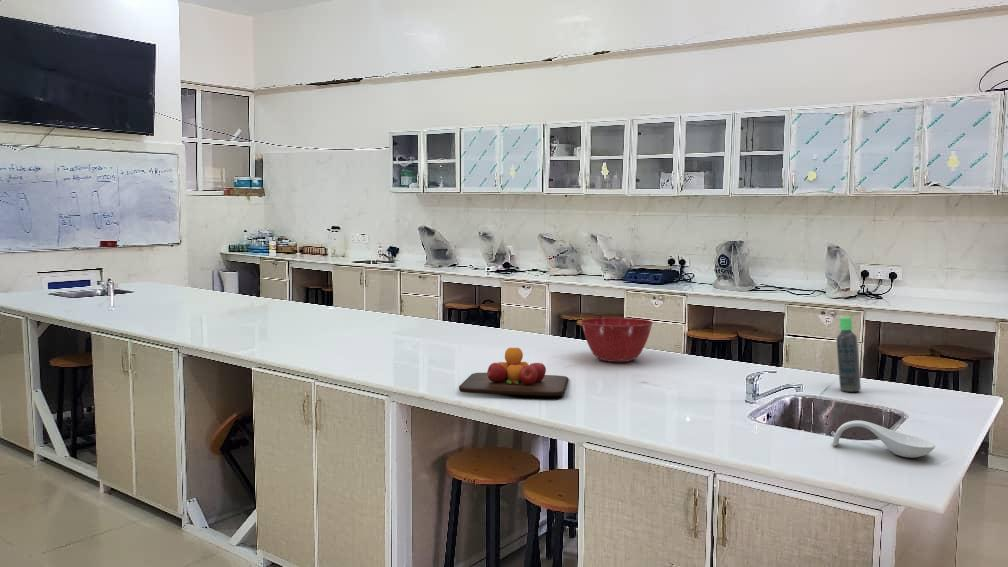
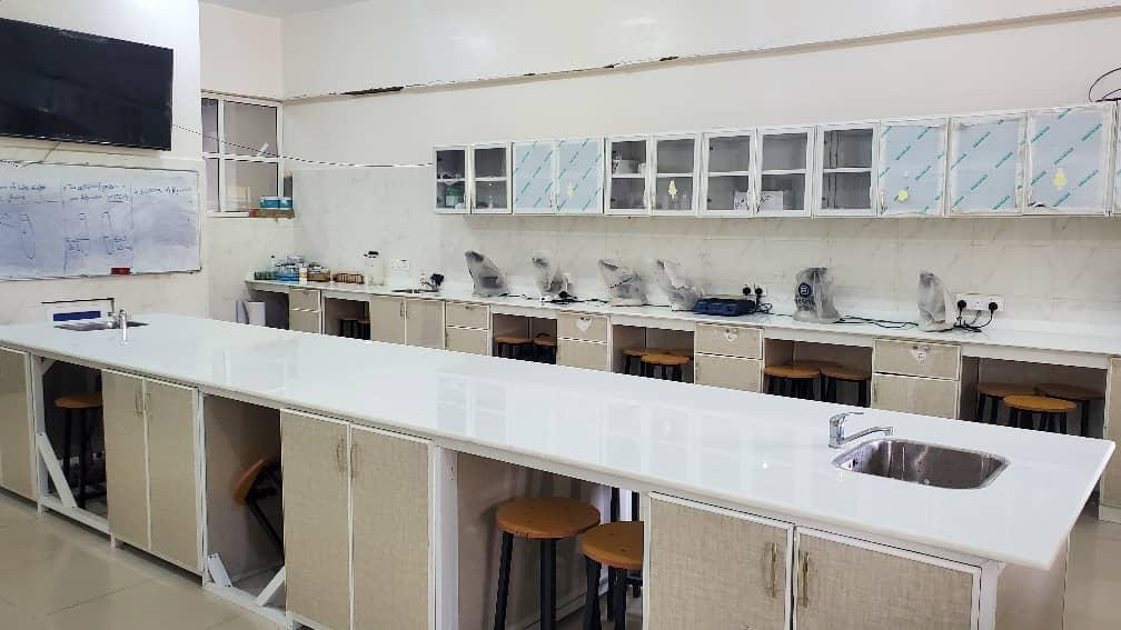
- spoon rest (883, 437)
- mixing bowl (615, 340)
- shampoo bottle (849, 354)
- chopping board (515, 367)
